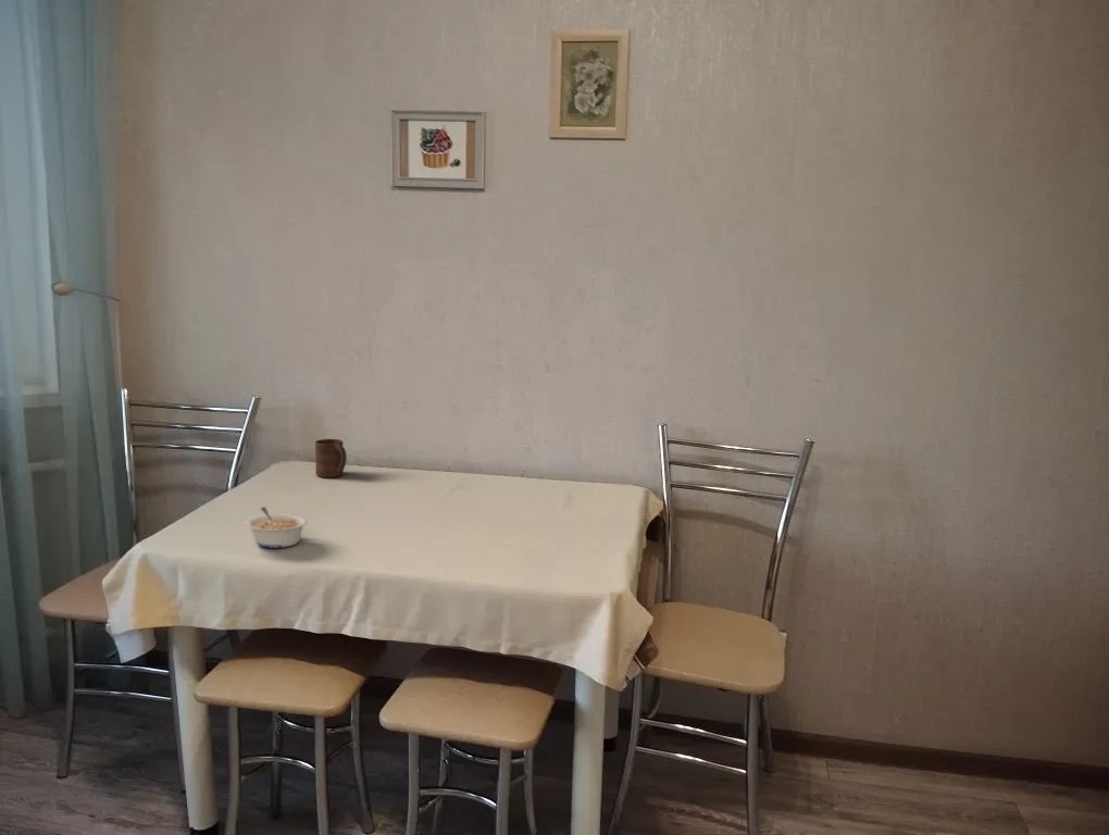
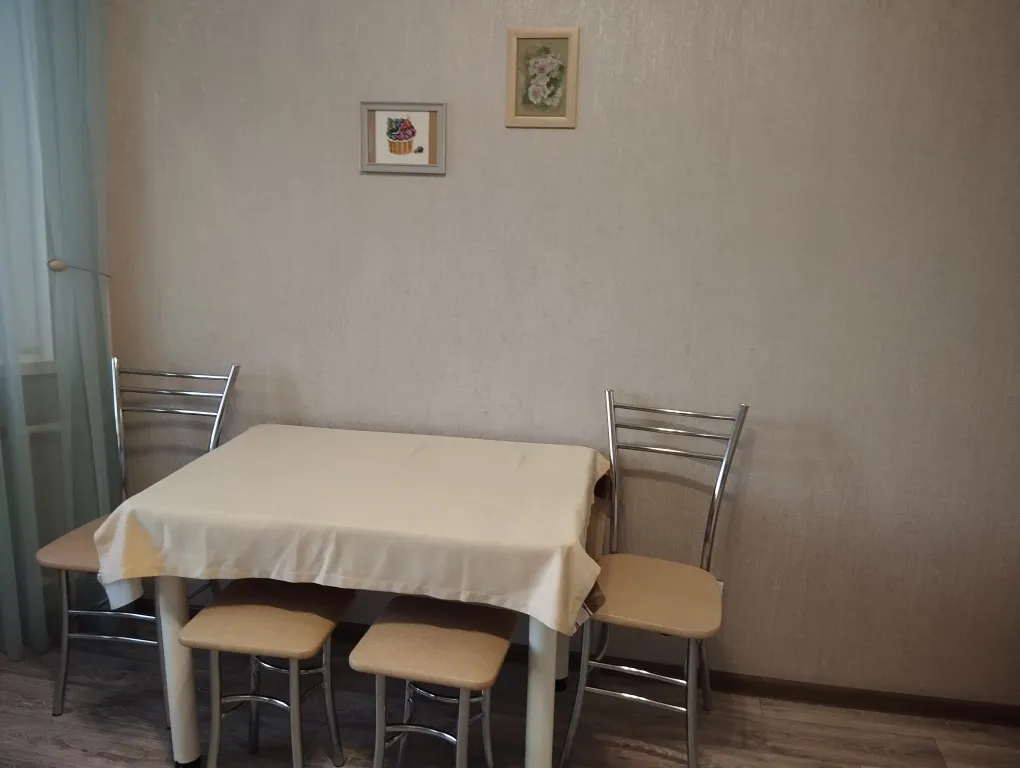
- legume (275, 528)
- cup (333, 458)
